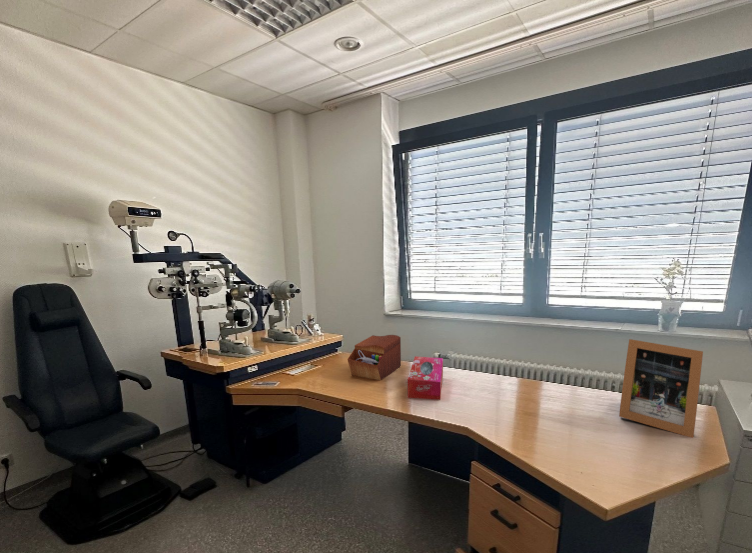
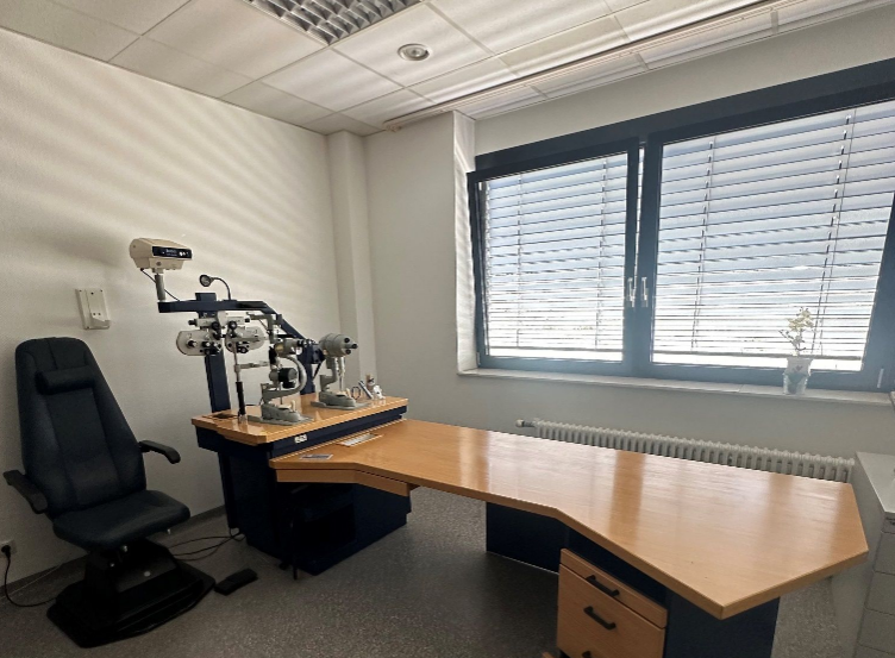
- sewing box (374, 355)
- picture frame (660, 380)
- tissue box (426, 377)
